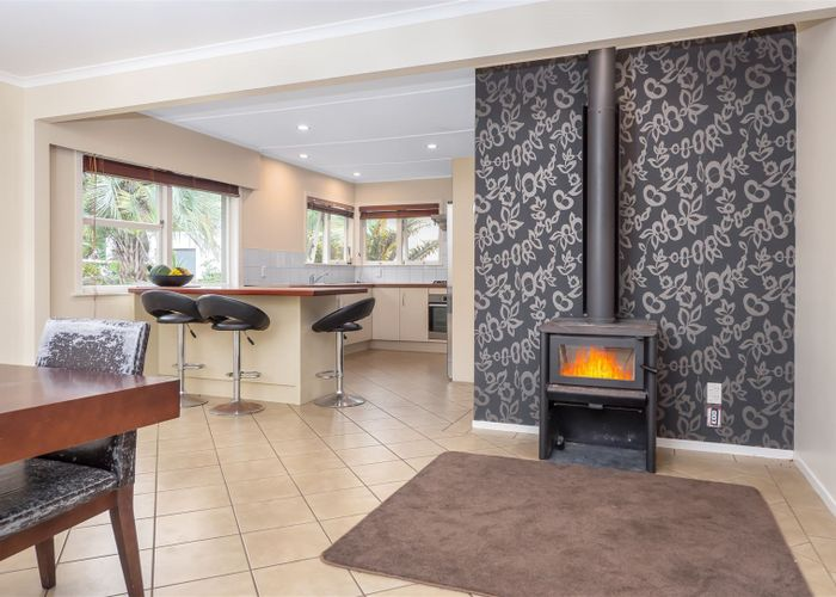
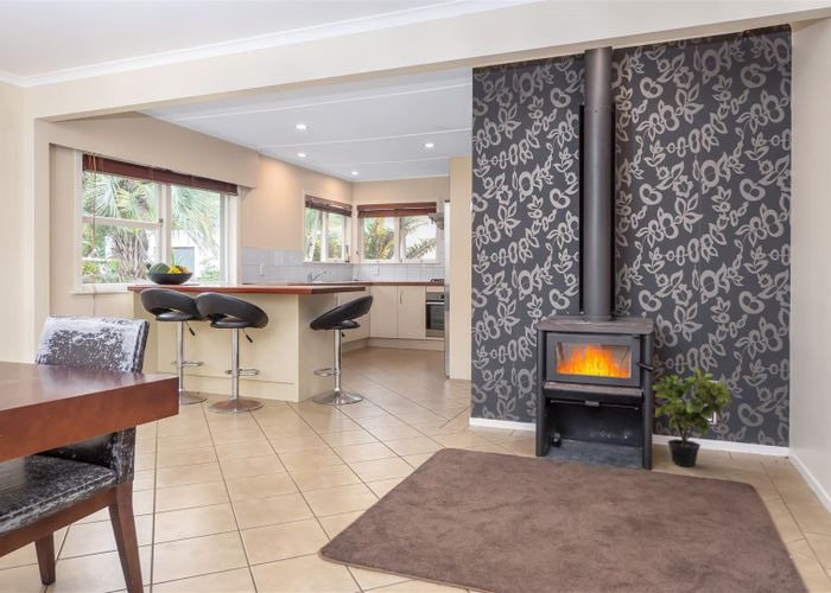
+ potted plant (690, 416)
